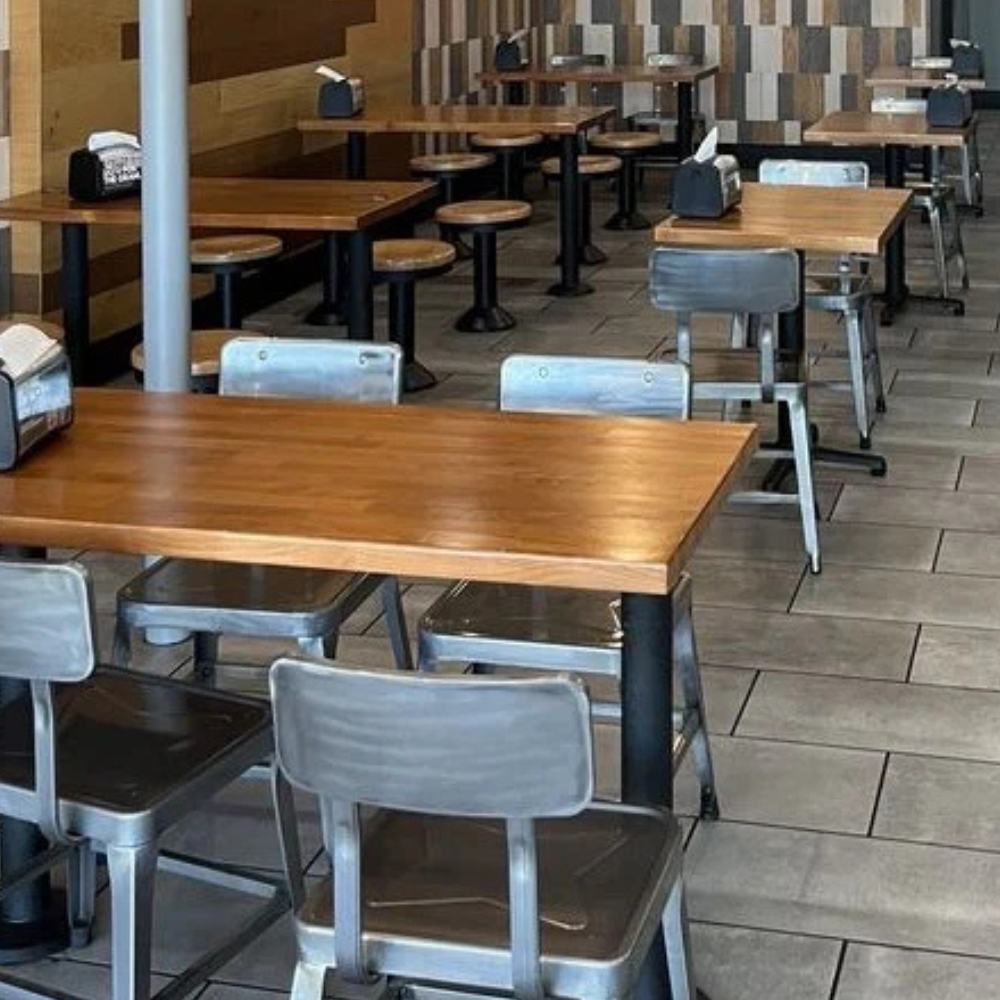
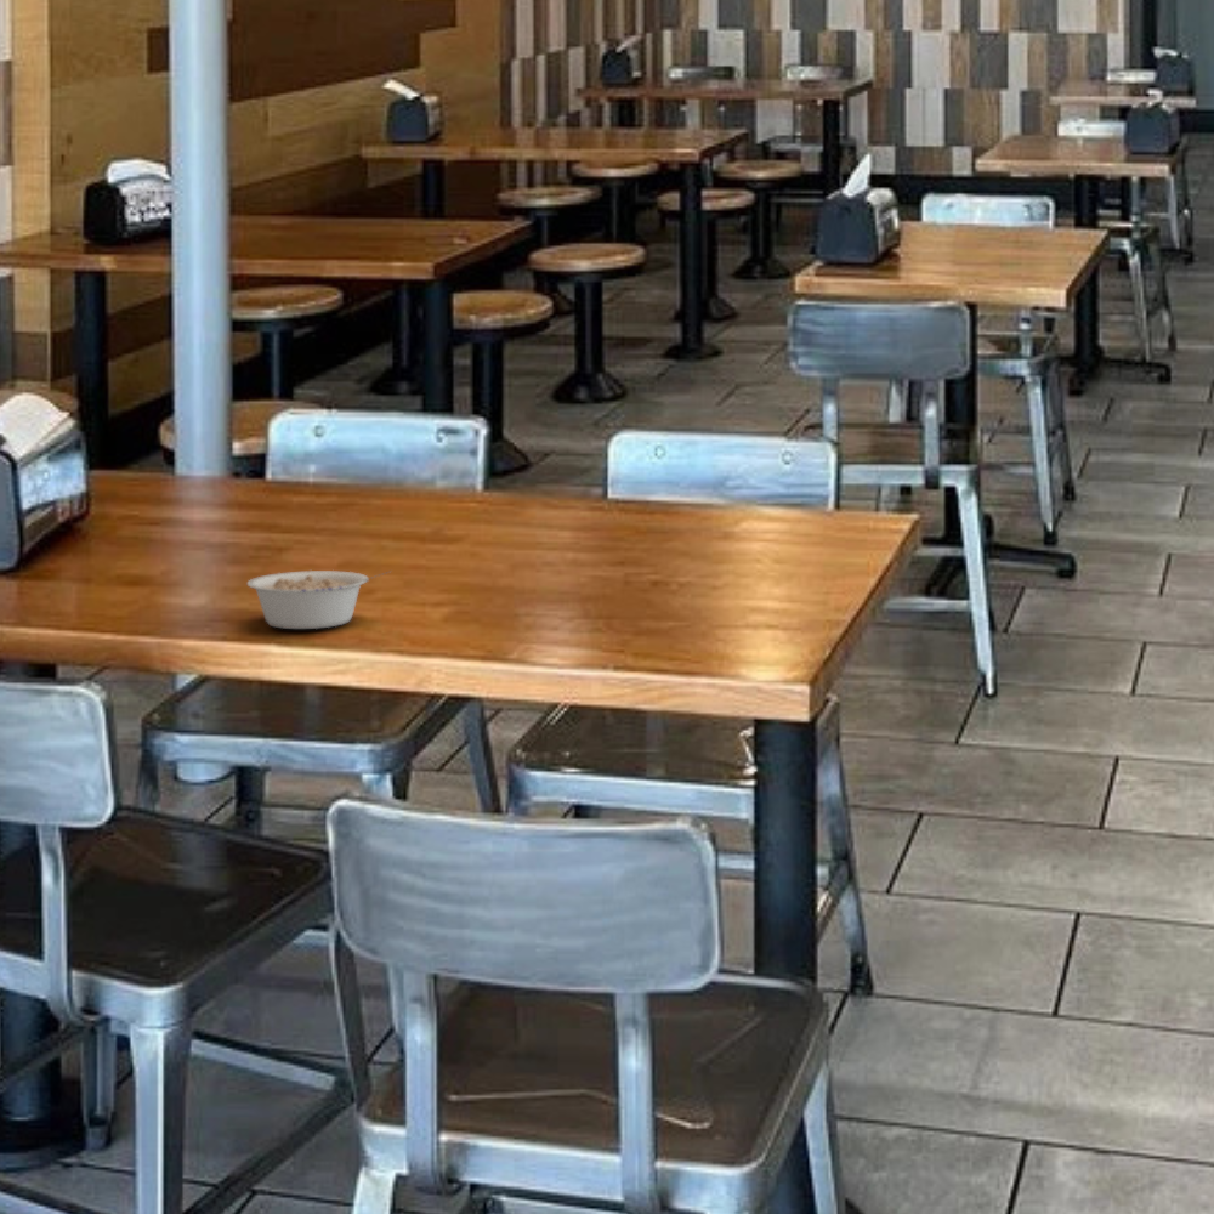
+ legume (312, 596)
